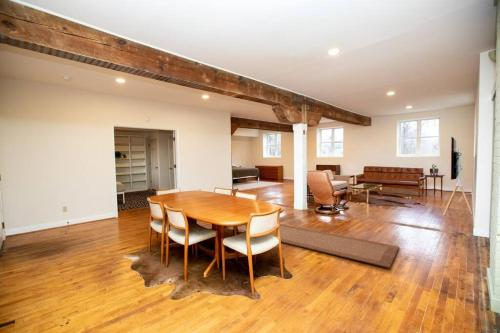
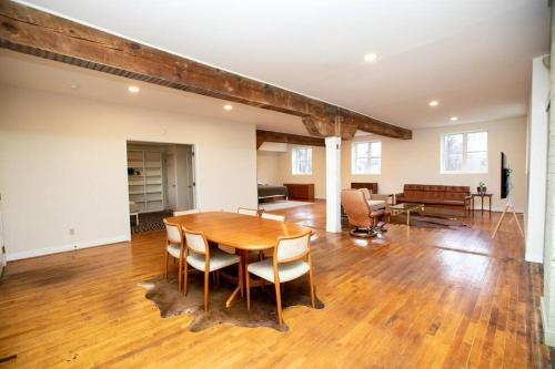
- rug (302, 236)
